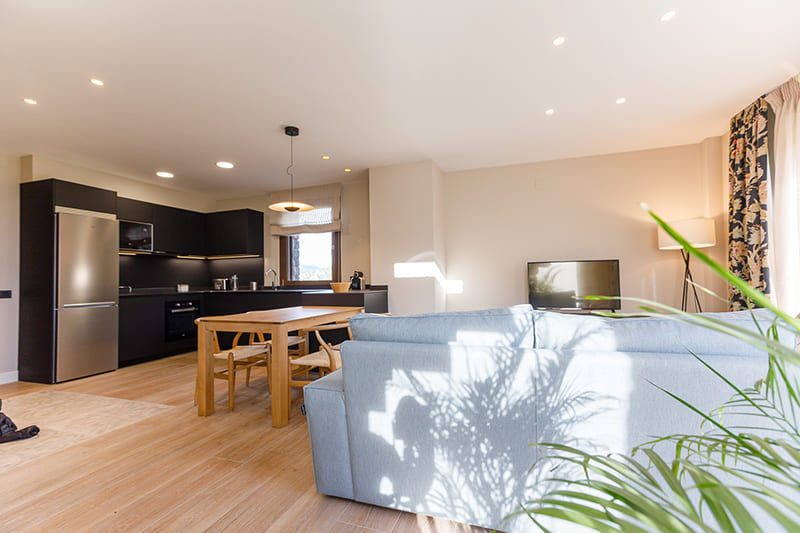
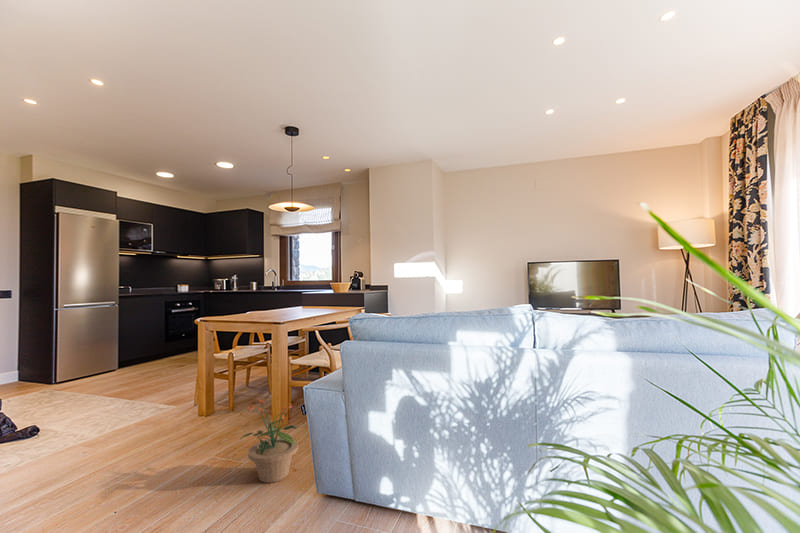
+ potted plant (269, 439)
